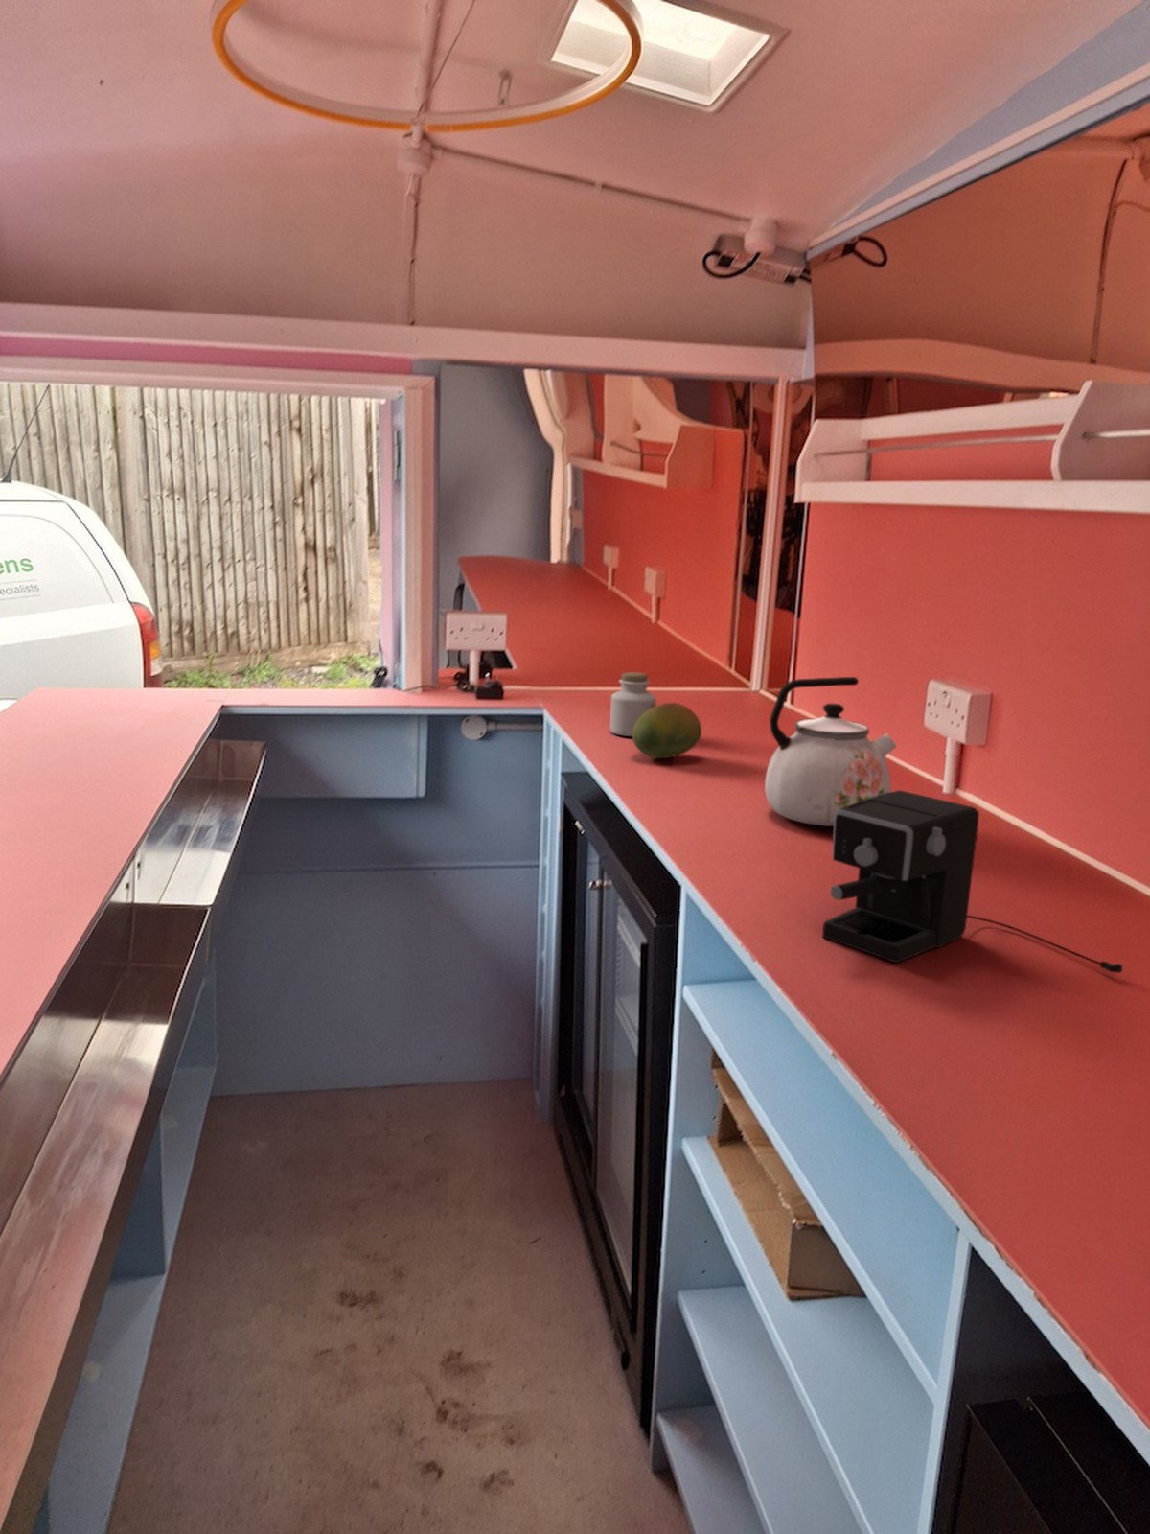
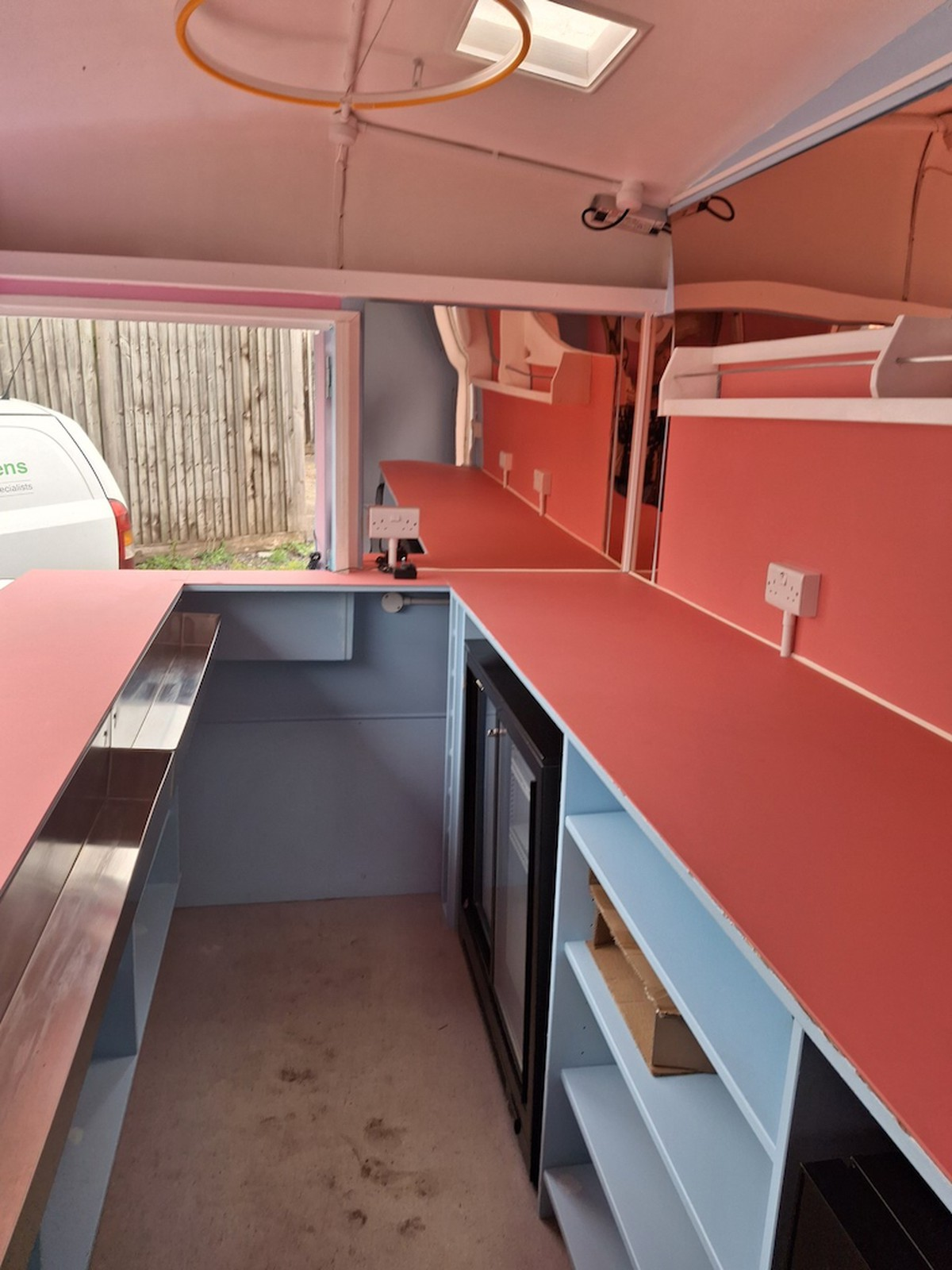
- fruit (666, 731)
- kettle (831, 748)
- coffee maker (970, 889)
- jar (633, 703)
